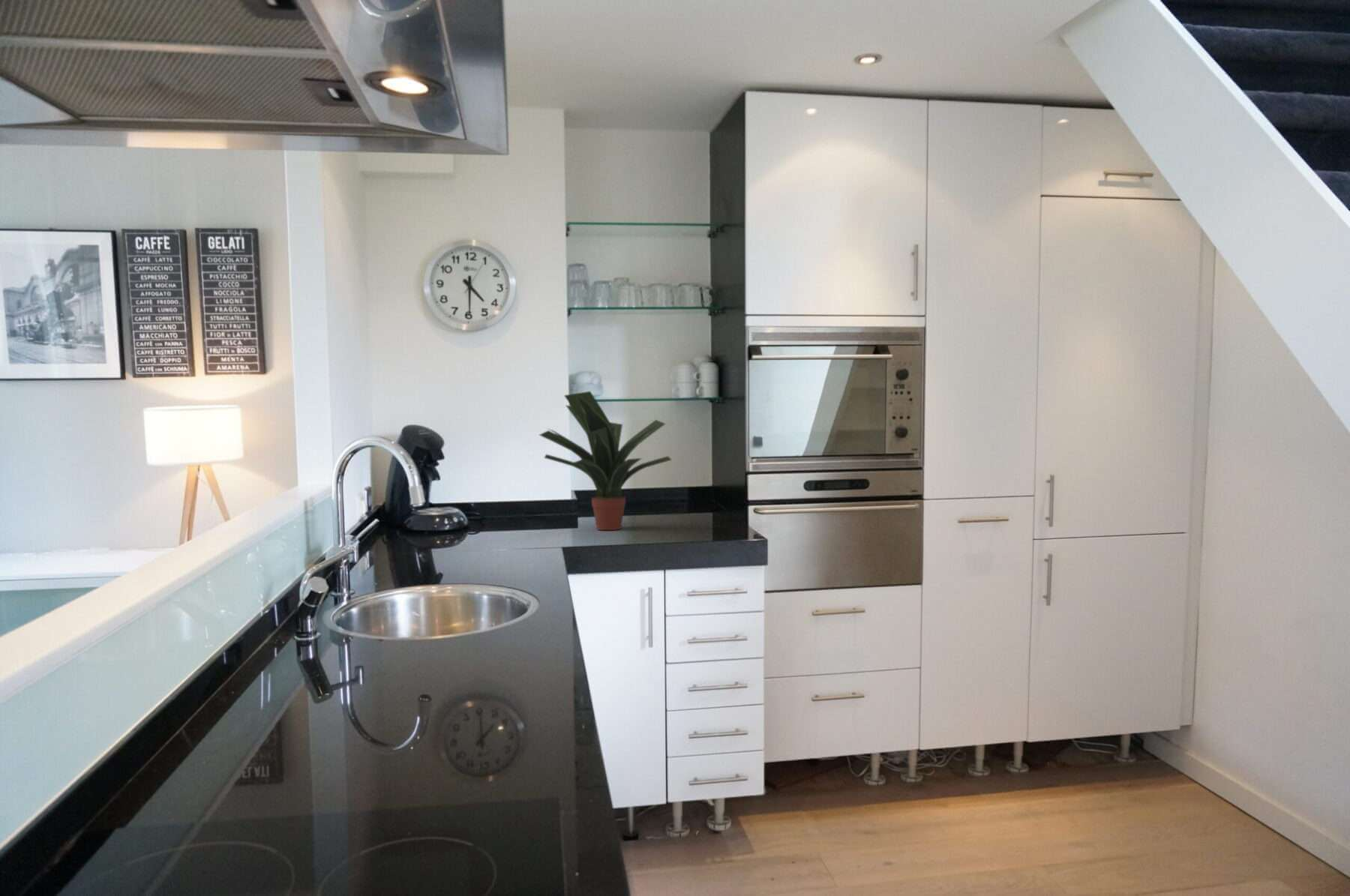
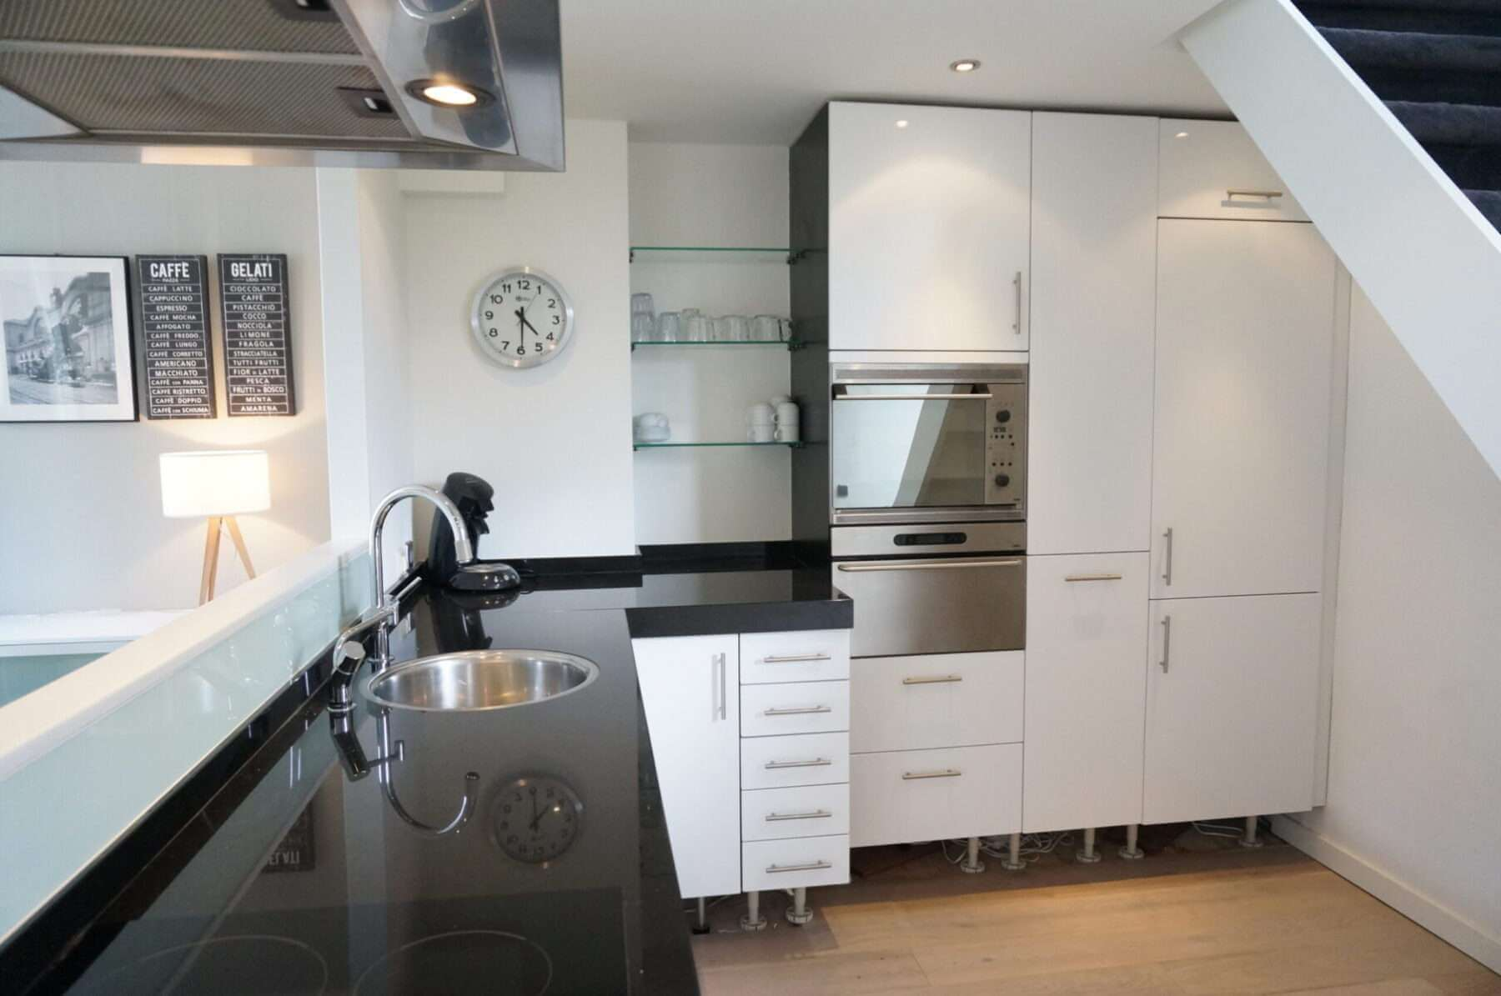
- potted plant (602, 460)
